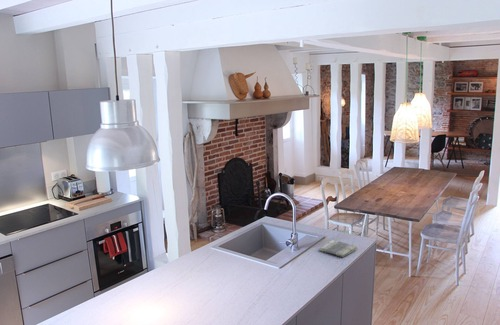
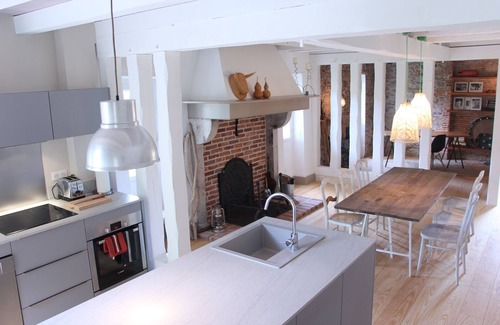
- dish towel (338, 247)
